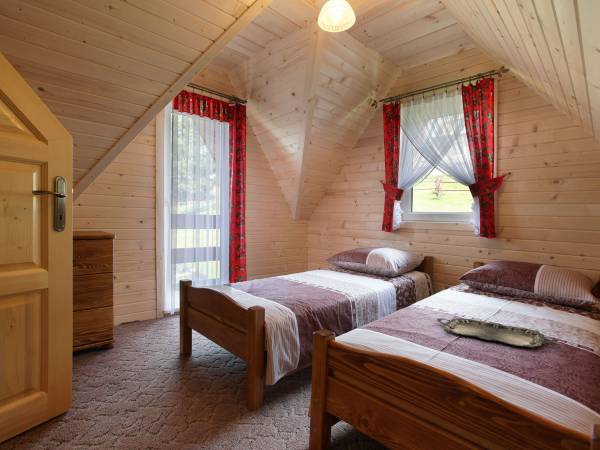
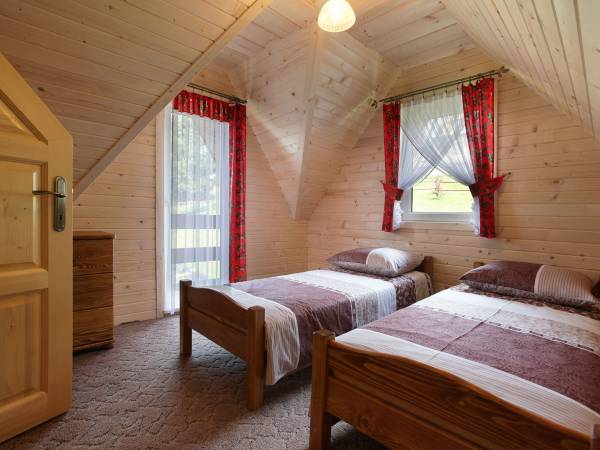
- serving tray (491, 330)
